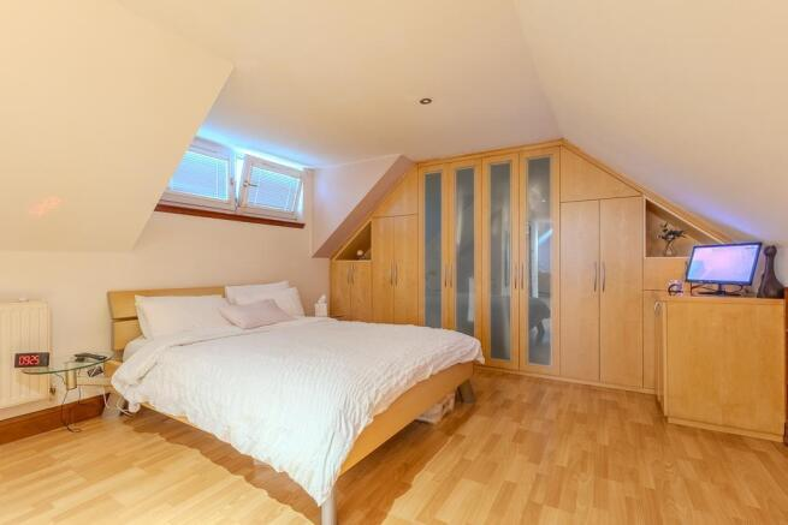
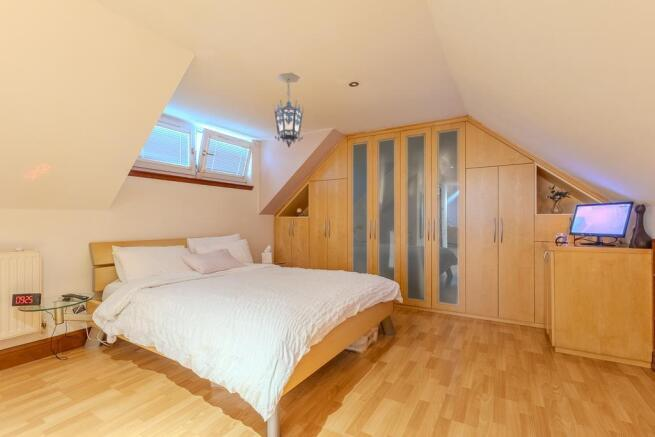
+ hanging lantern (288, 112)
